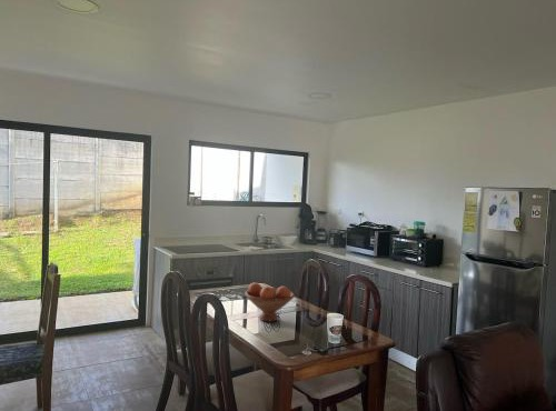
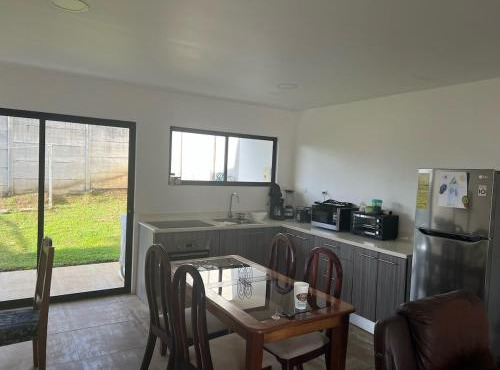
- fruit bowl (269, 301)
